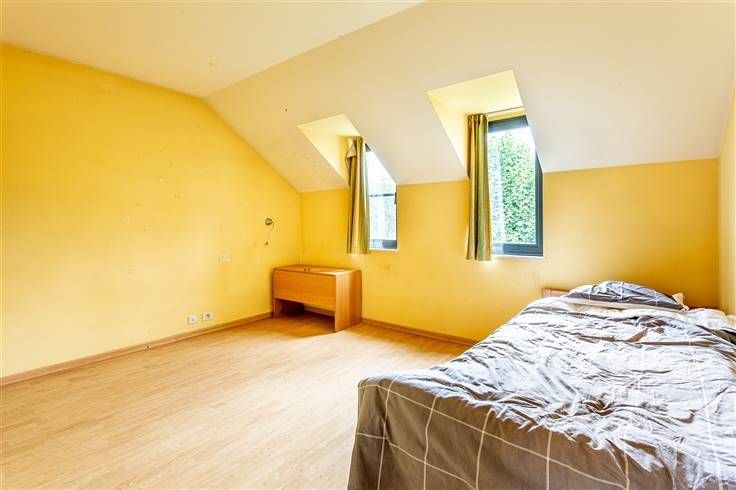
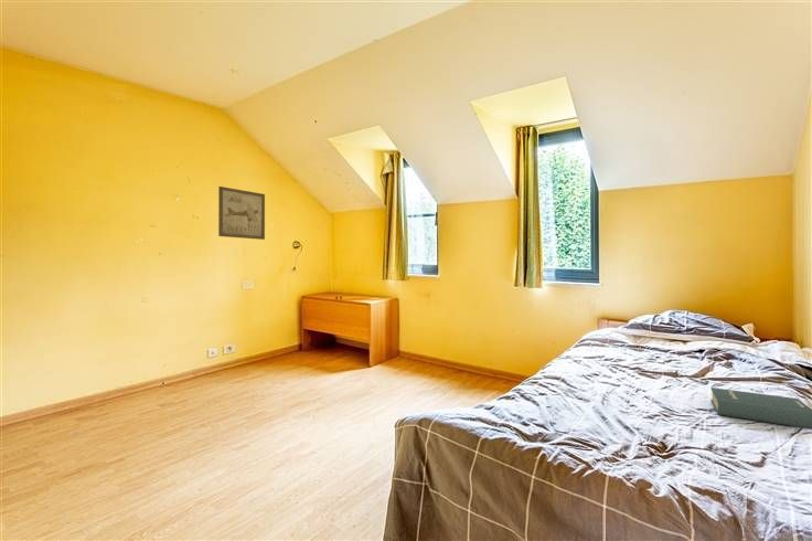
+ hardback book (758, 406)
+ wall art (243, 214)
